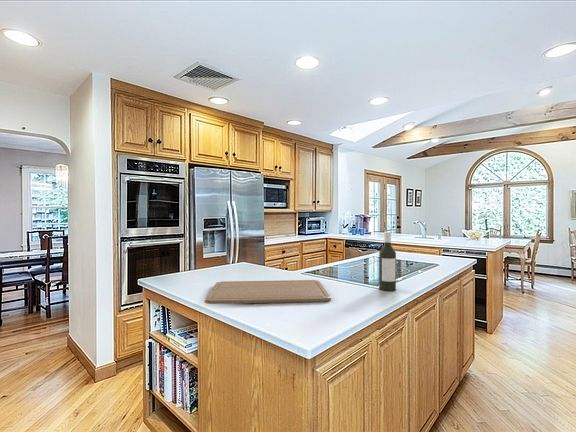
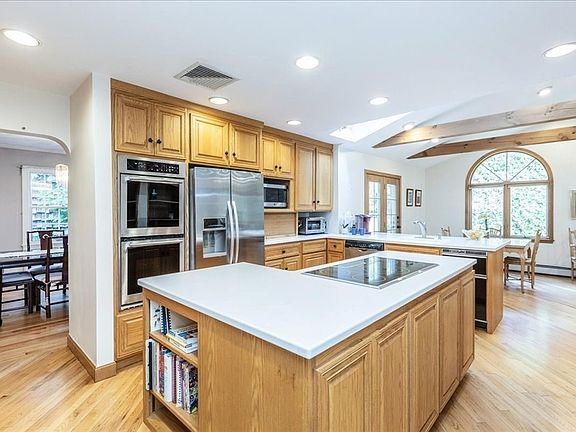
- chopping board (268, 290)
- bottle (387, 260)
